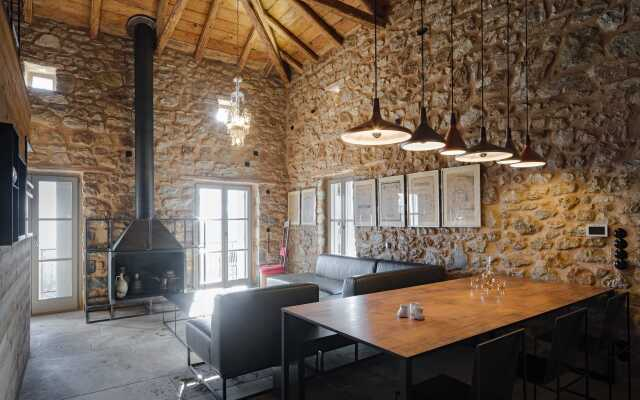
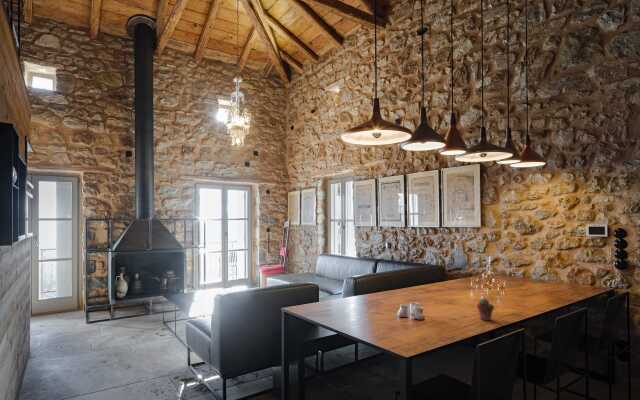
+ potted succulent (485, 308)
